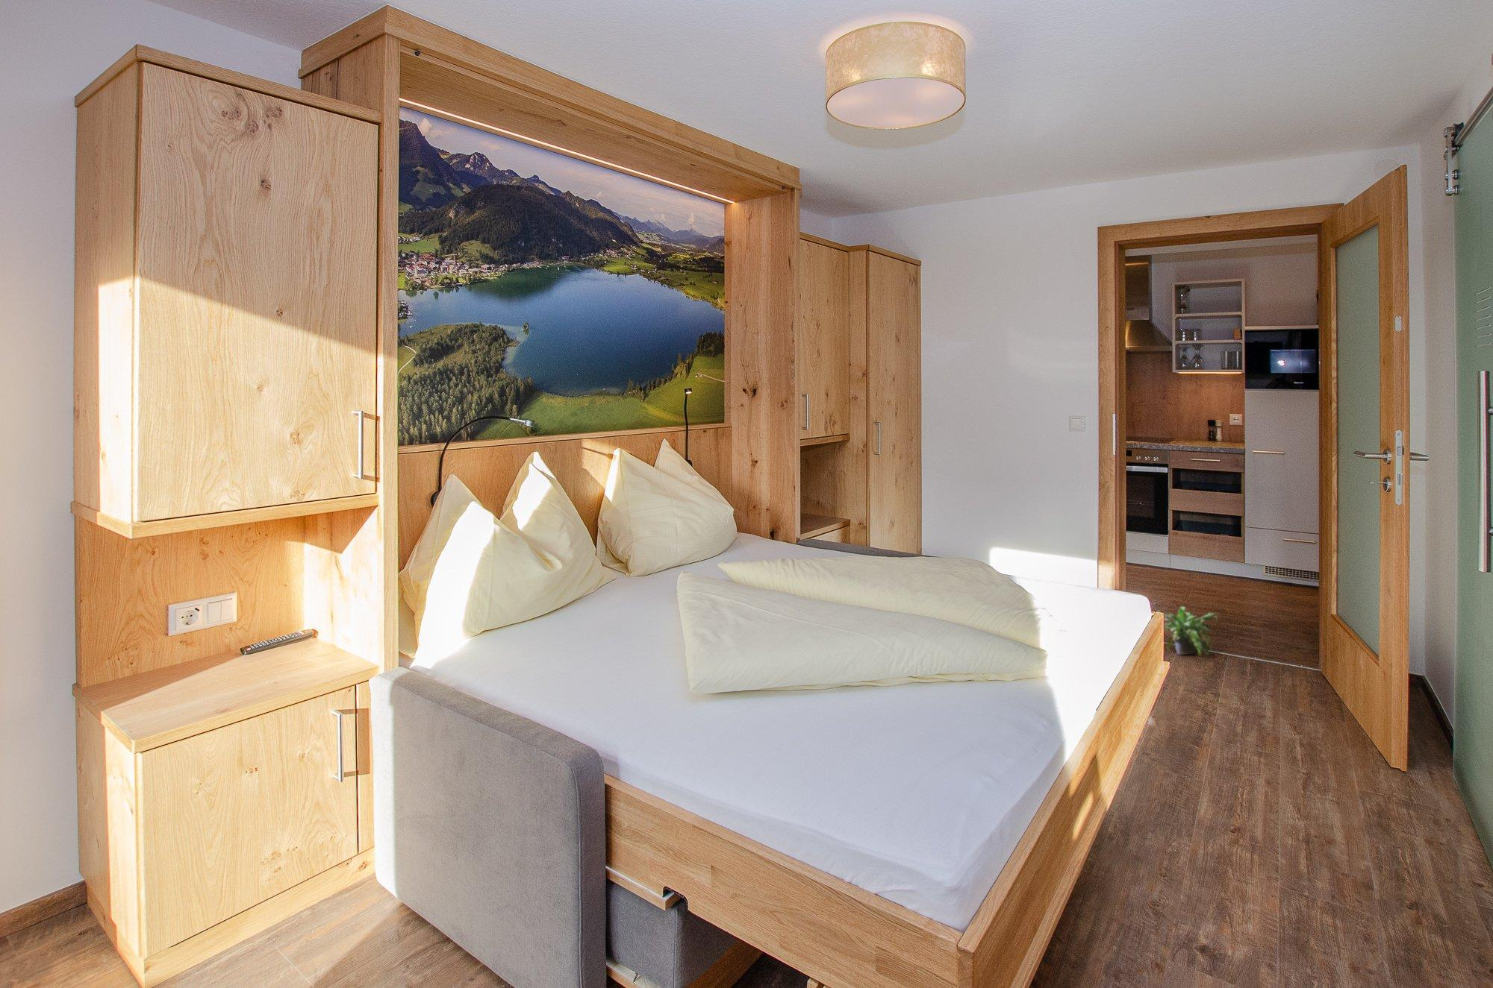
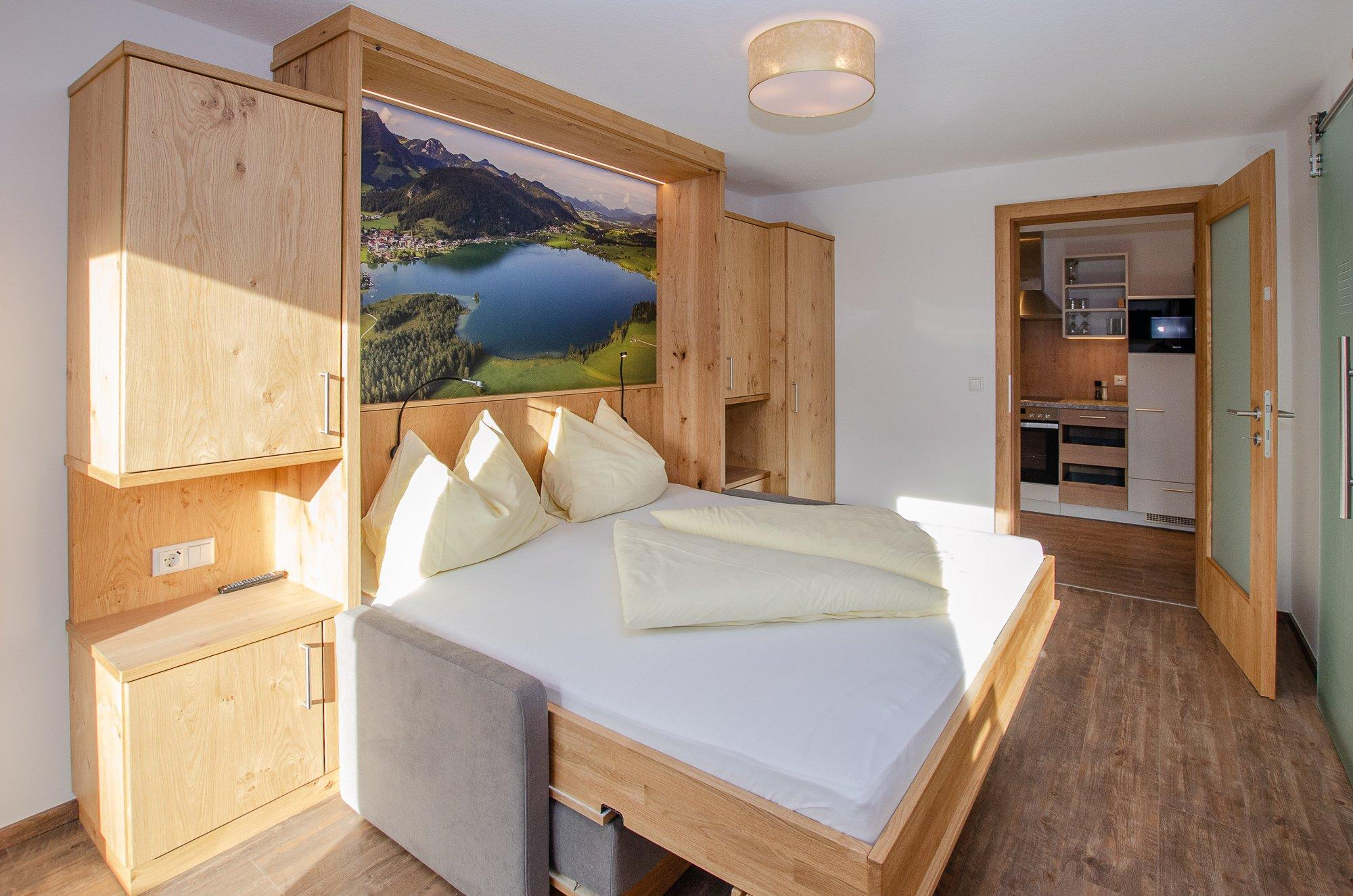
- potted plant (1183, 630)
